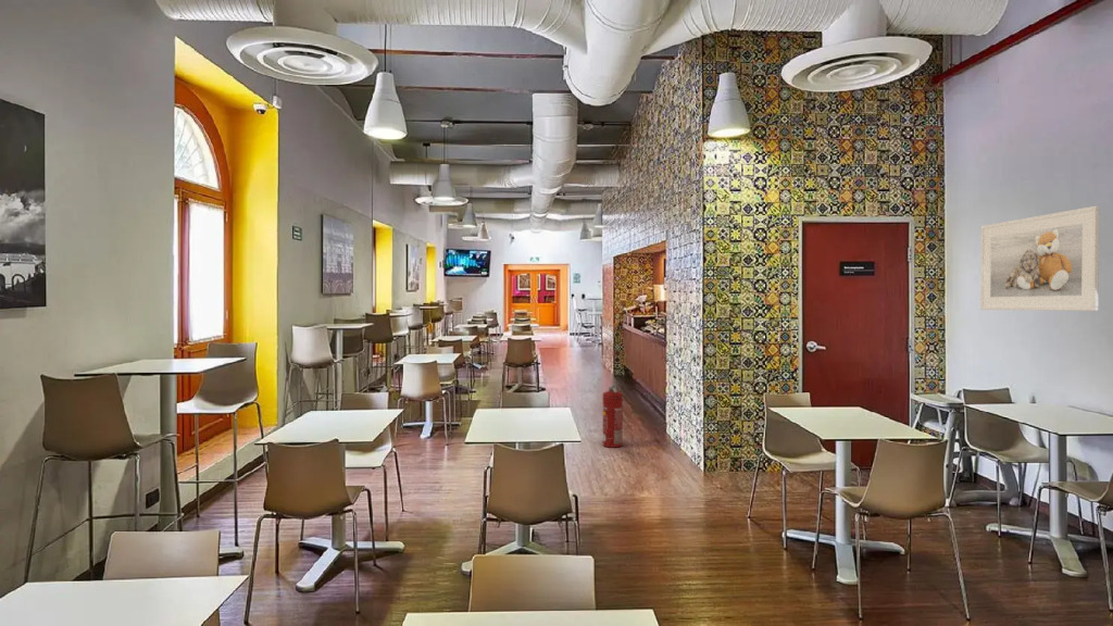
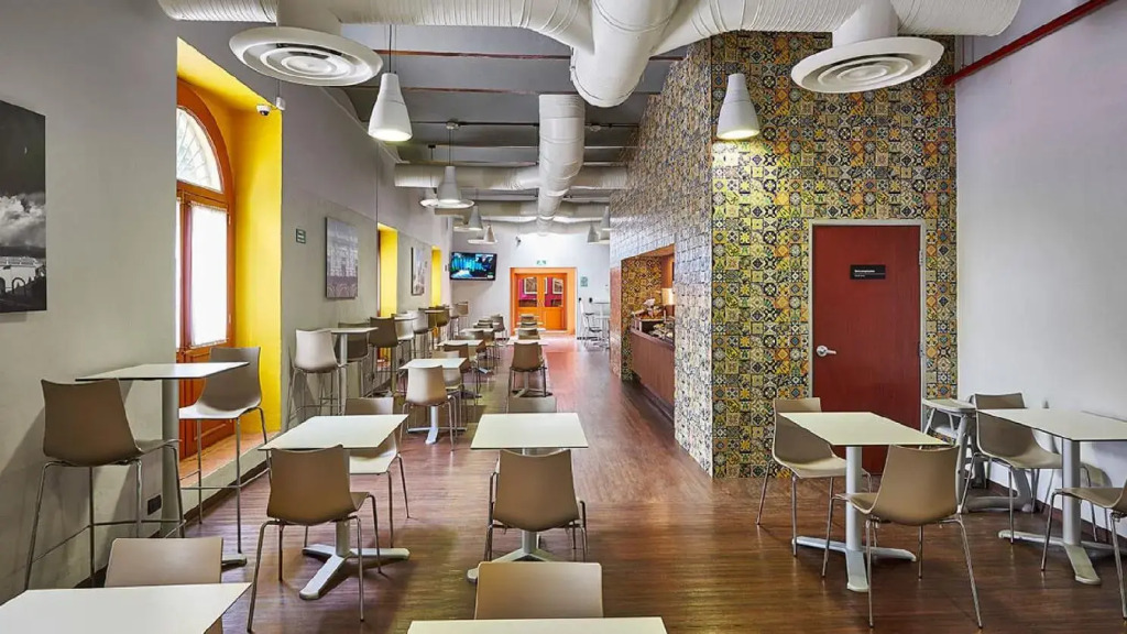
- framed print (1033, 263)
- fire extinguisher (612, 413)
